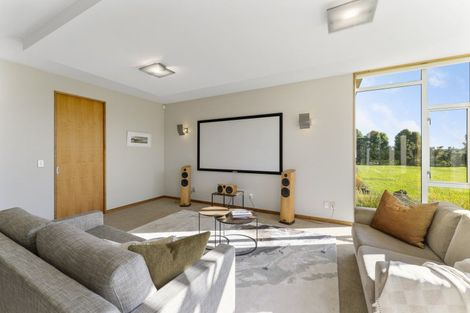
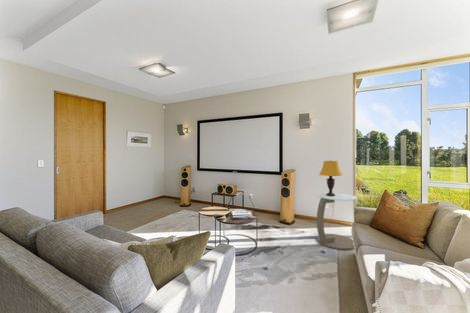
+ table lamp (330, 177)
+ side table (323, 219)
